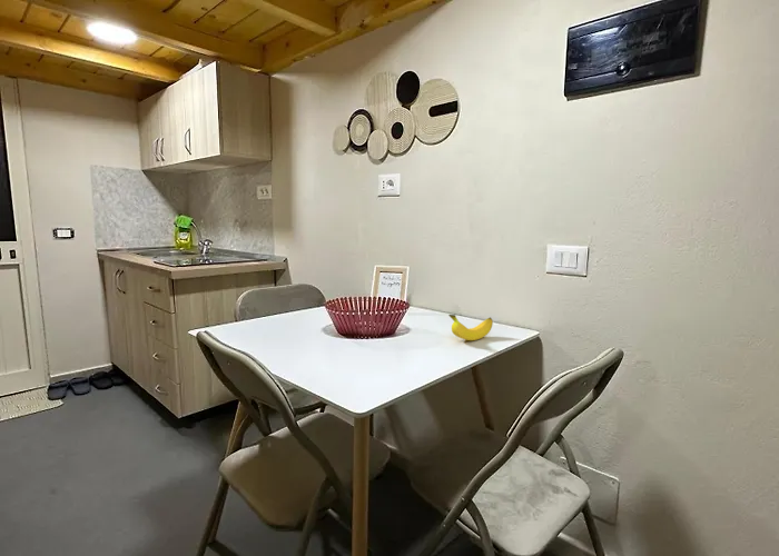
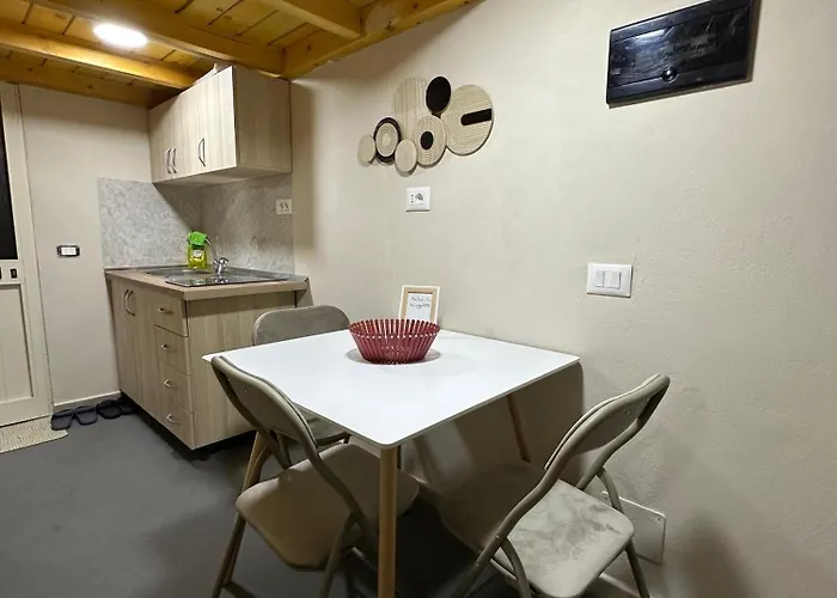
- banana (470, 328)
